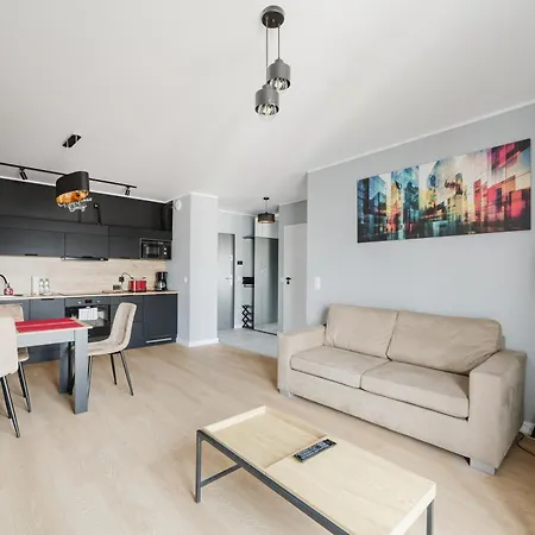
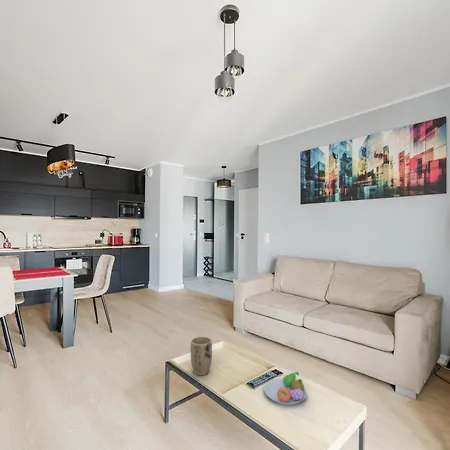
+ fruit bowl (286, 385)
+ plant pot (201, 356)
